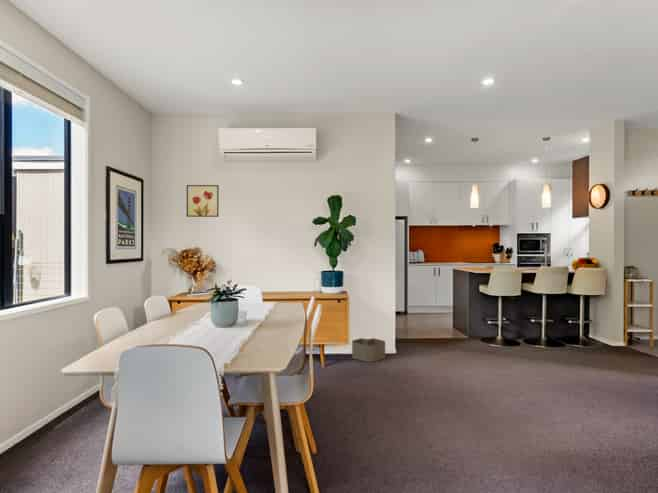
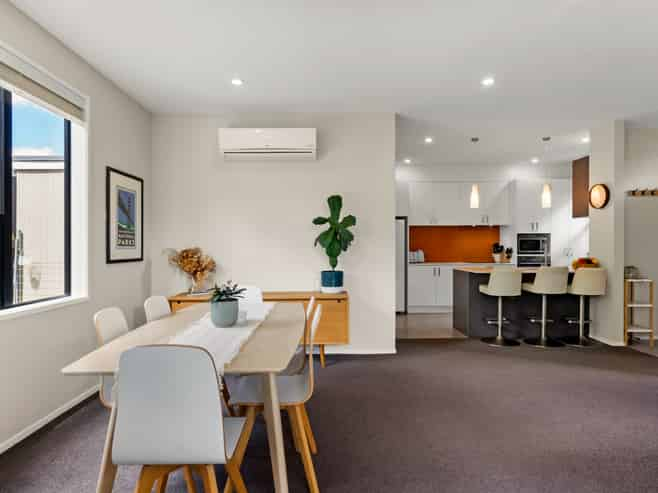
- wall art (202, 201)
- basket (368, 349)
